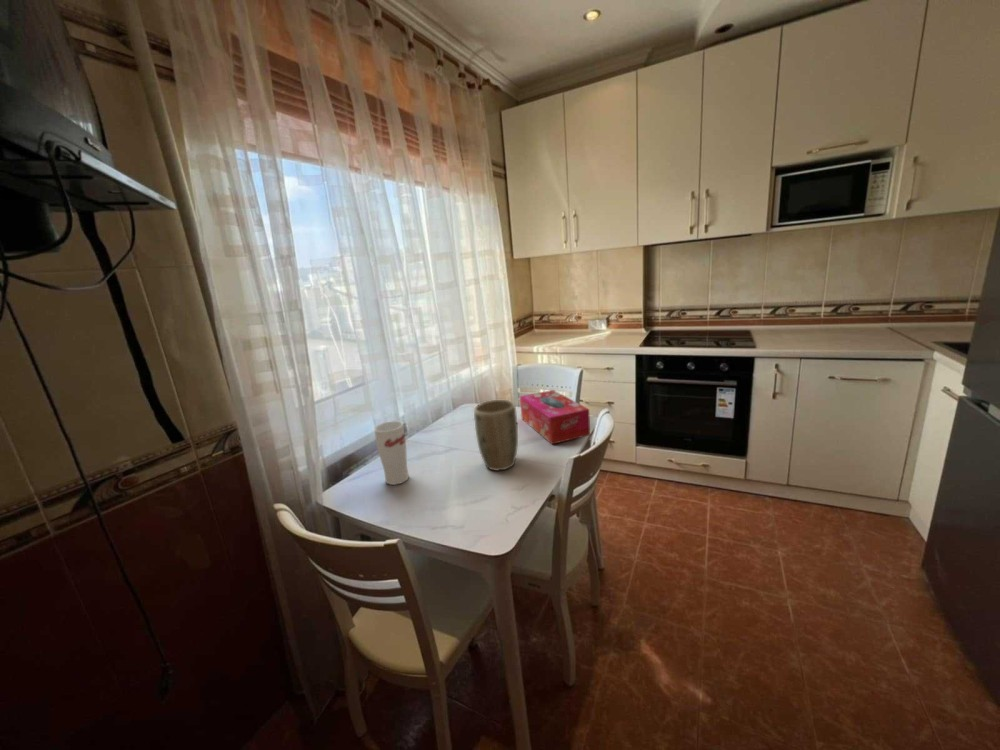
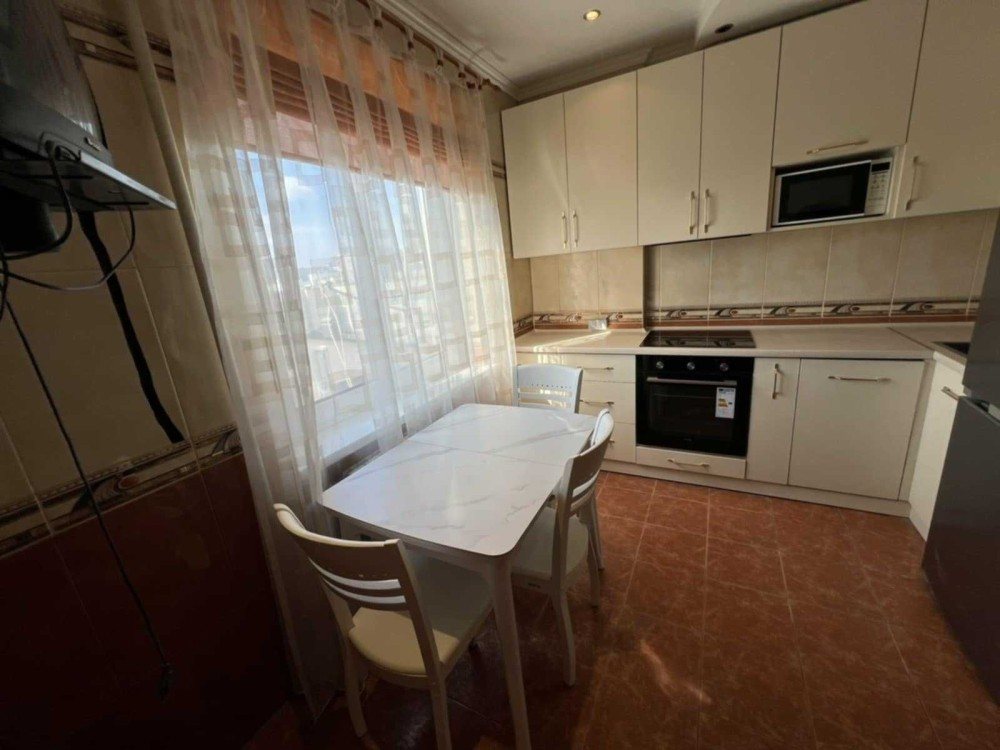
- plant pot (497, 435)
- cup (393, 453)
- tissue box (552, 414)
